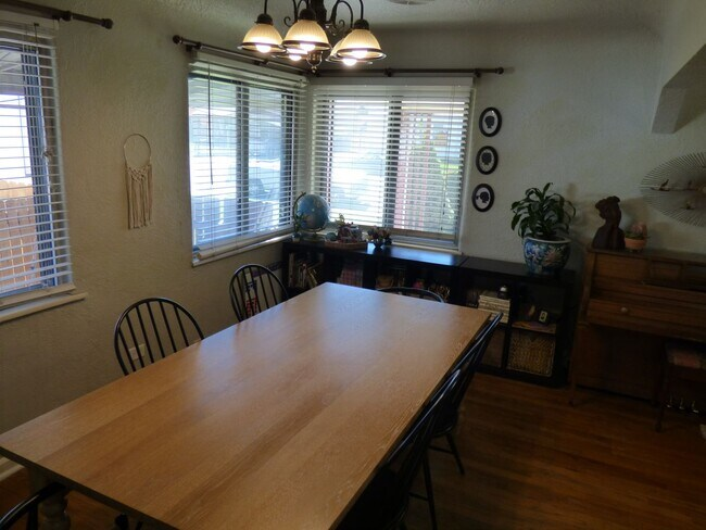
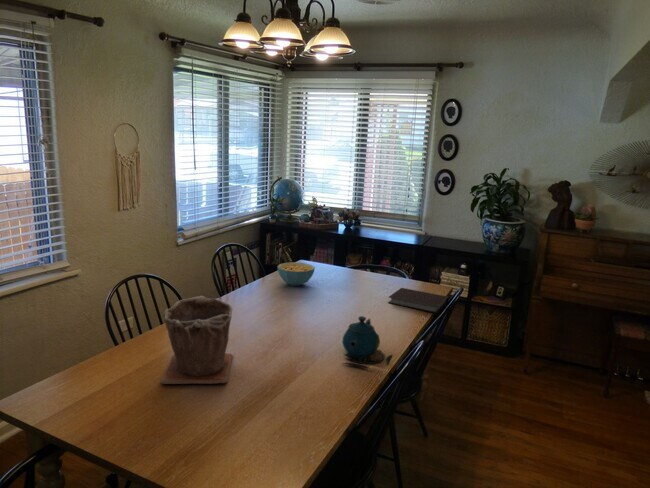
+ cereal bowl (295, 275)
+ notebook (418, 299)
+ plant pot (198, 338)
+ teapot (363, 335)
